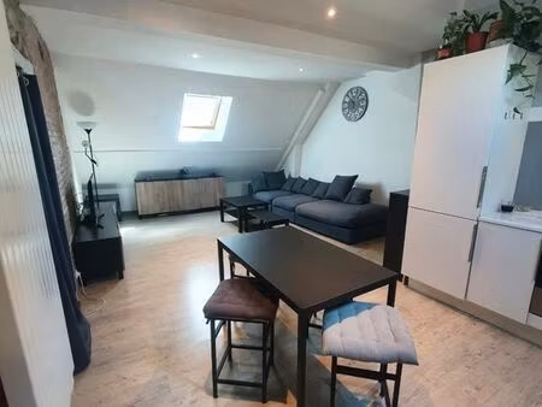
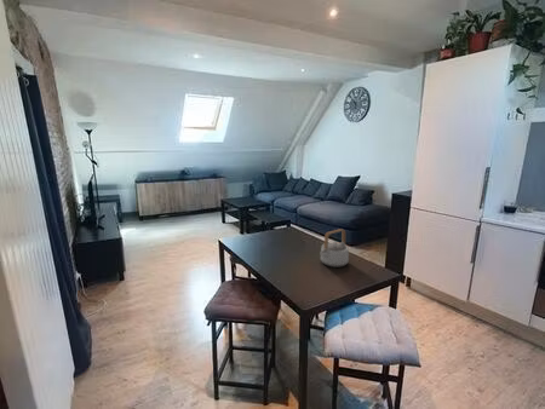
+ teapot (333, 247)
